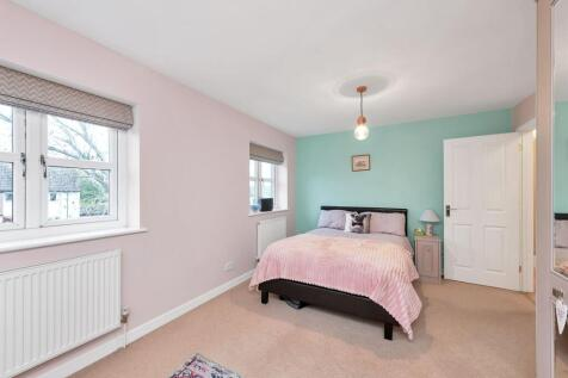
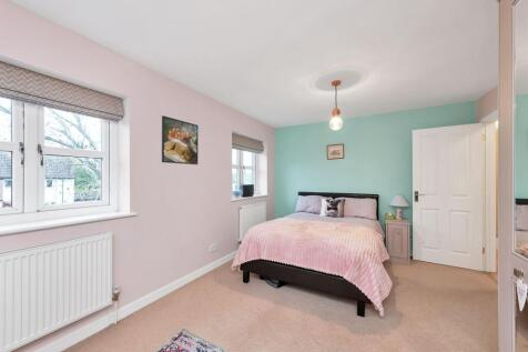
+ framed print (181, 142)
